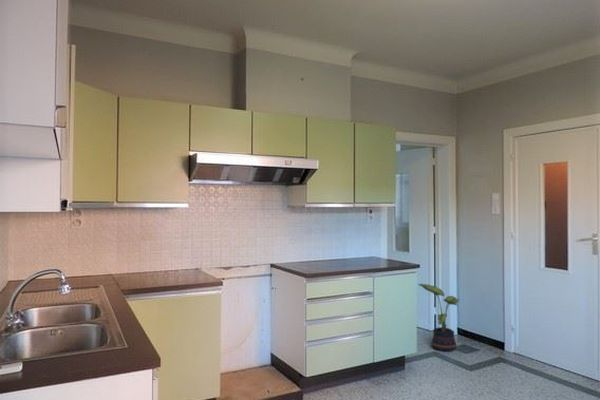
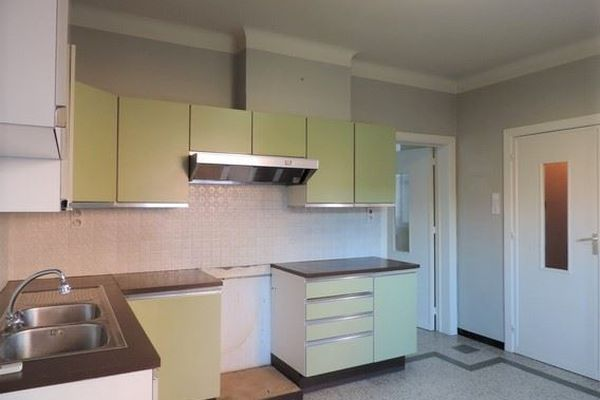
- potted plant (445, 316)
